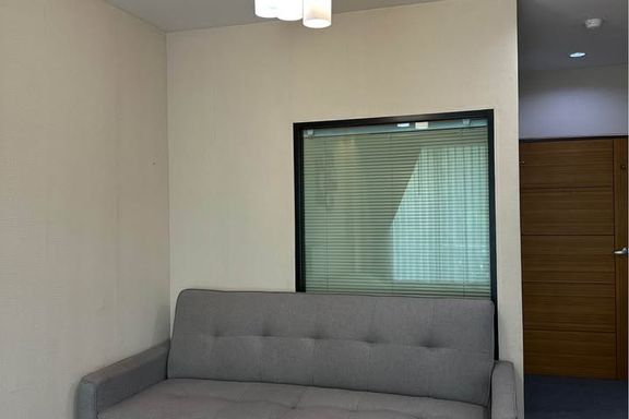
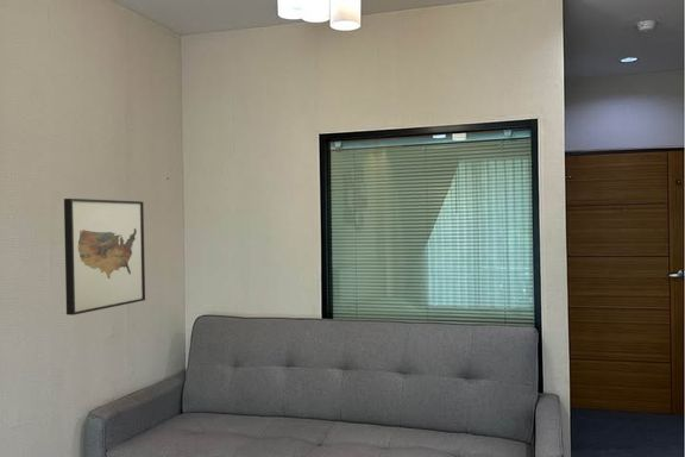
+ wall art (107, 253)
